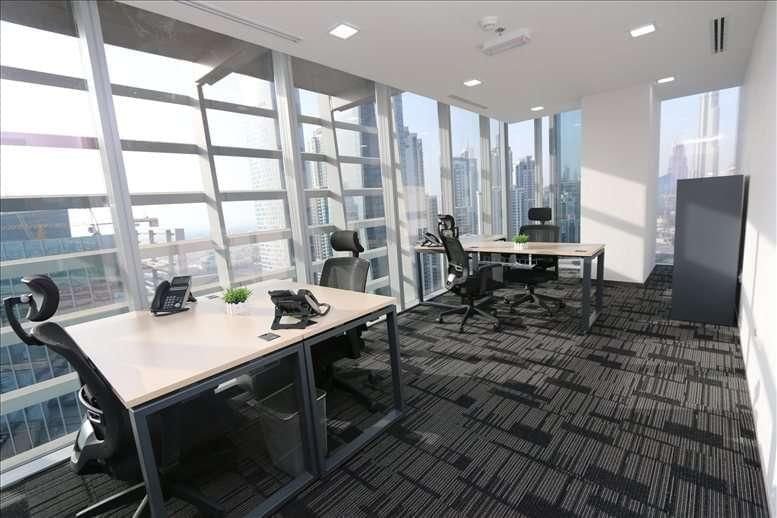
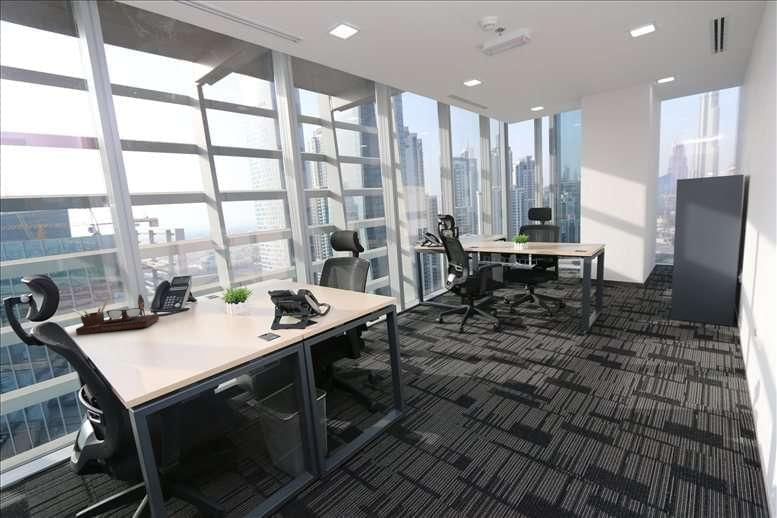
+ desk organizer (114, 312)
